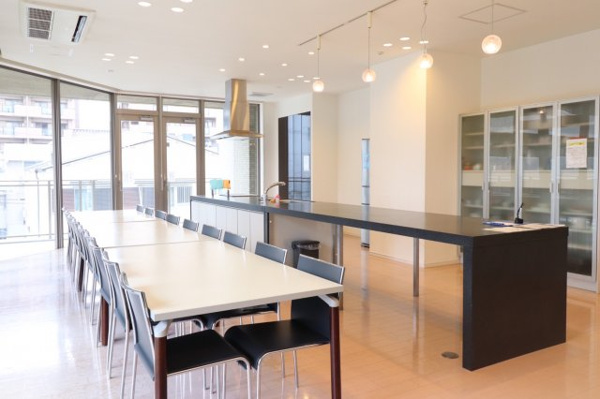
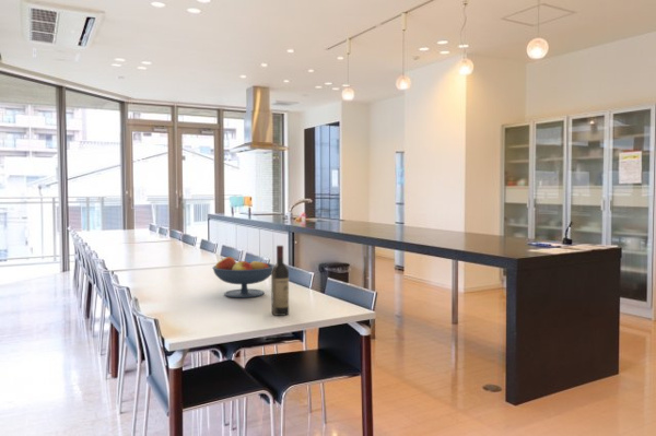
+ fruit bowl (244, 274)
+ wine bottle (280, 279)
